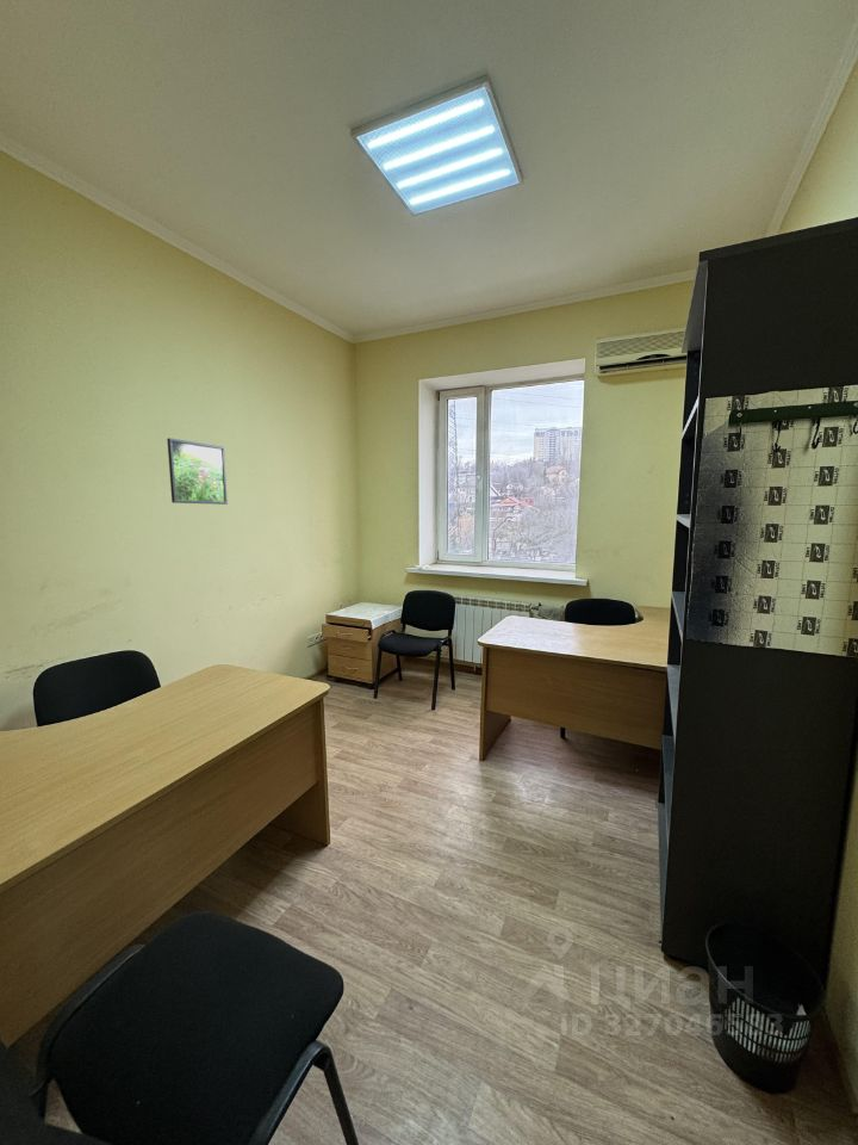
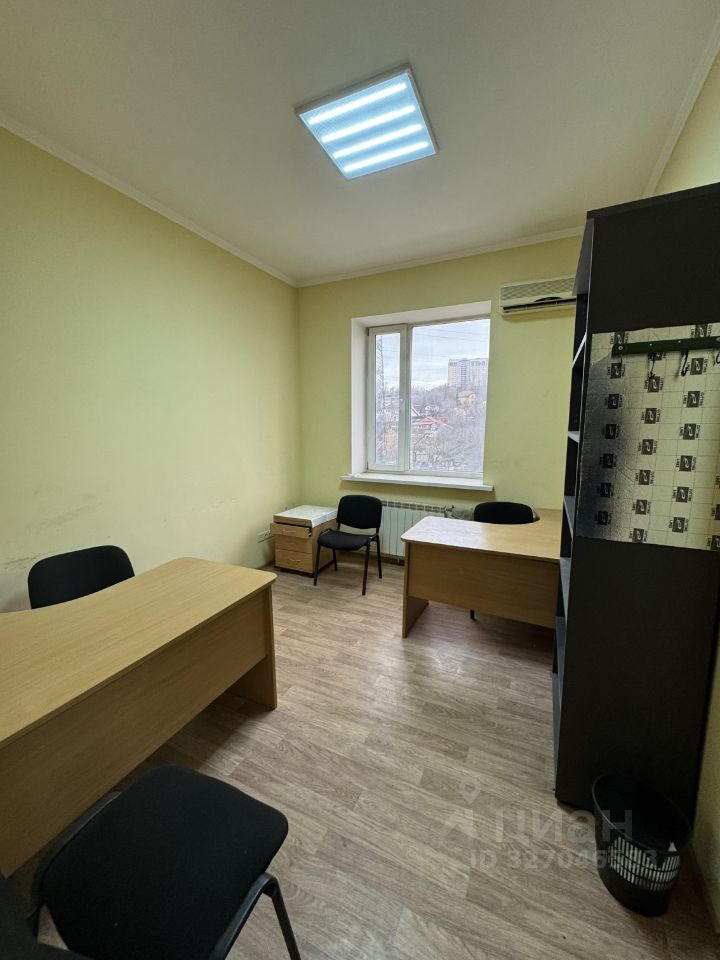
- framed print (199, 474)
